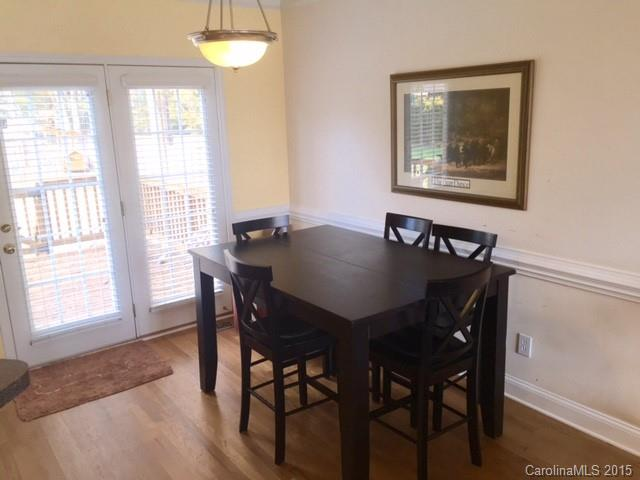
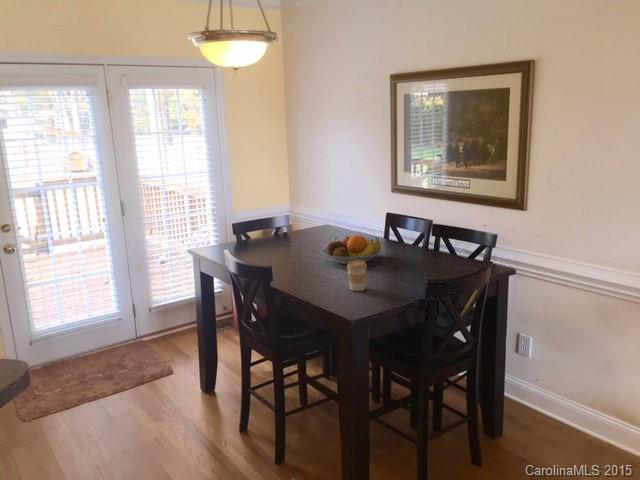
+ fruit bowl (352, 247)
+ coffee cup (357, 275)
